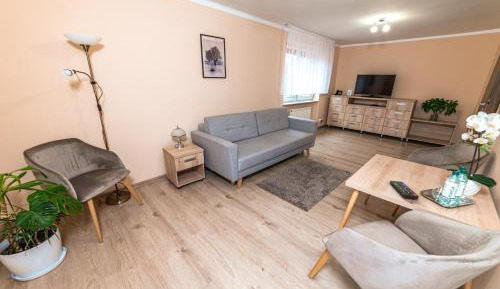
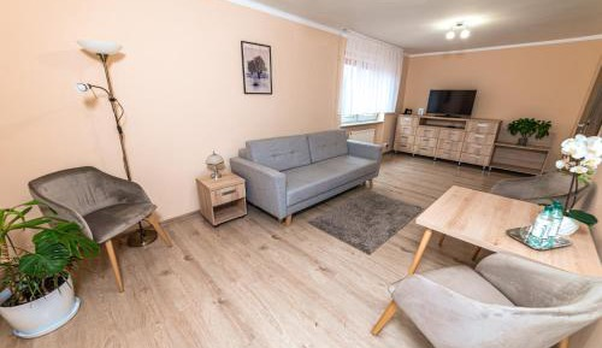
- remote control (403, 189)
